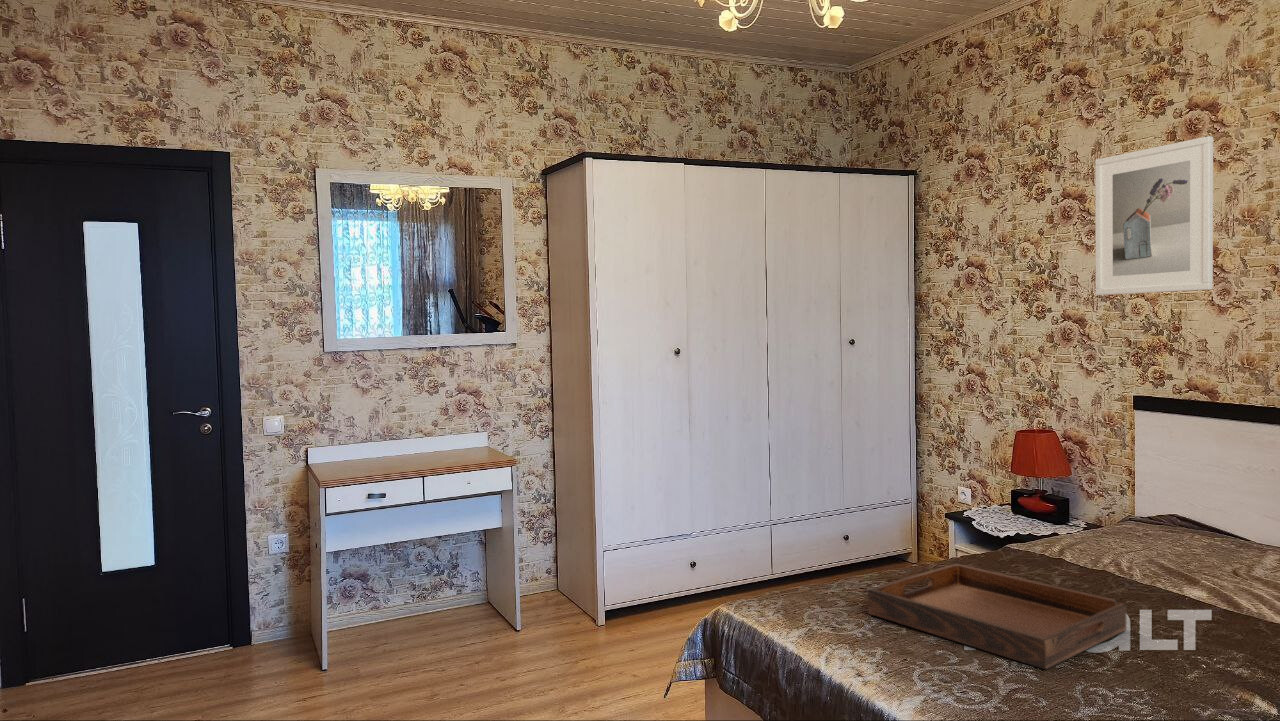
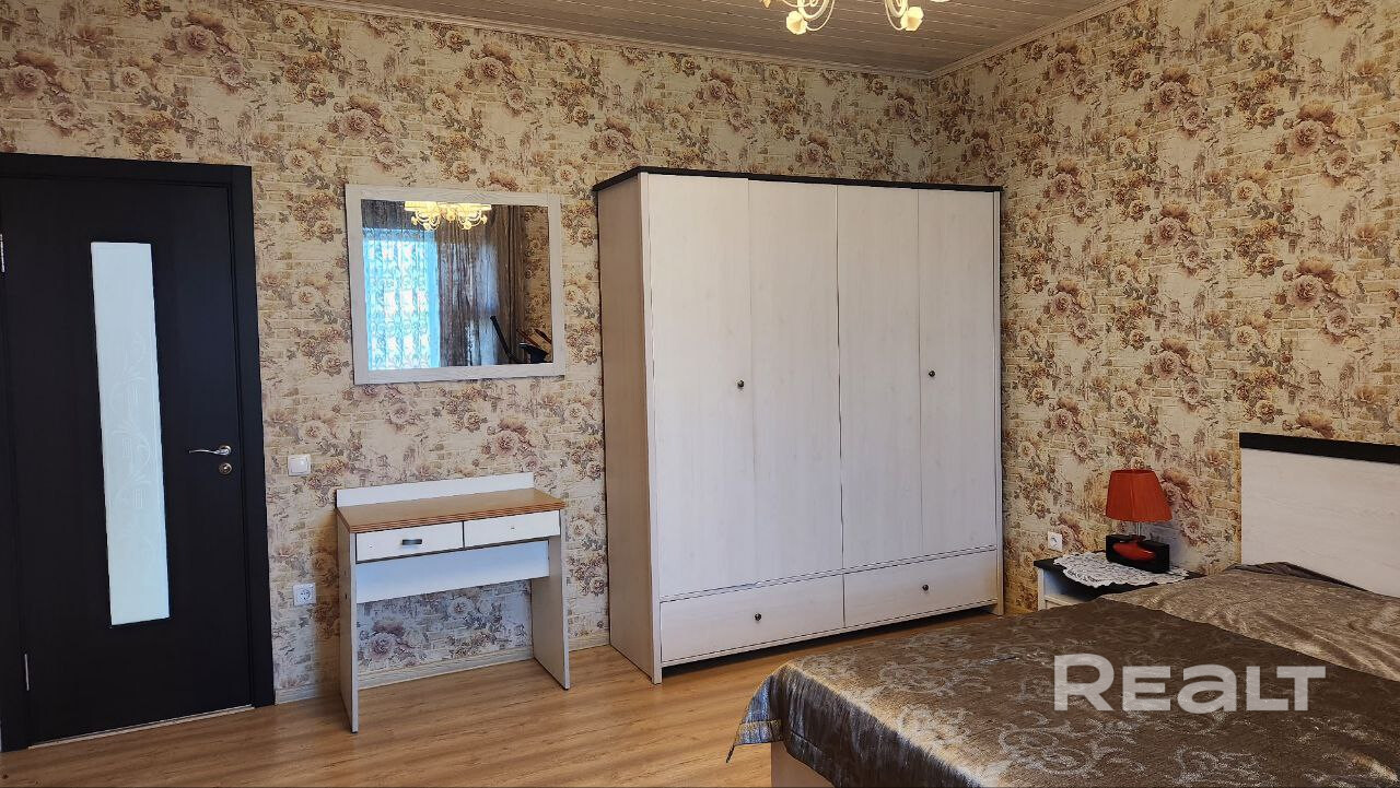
- serving tray (994, 608)
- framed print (1150, 220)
